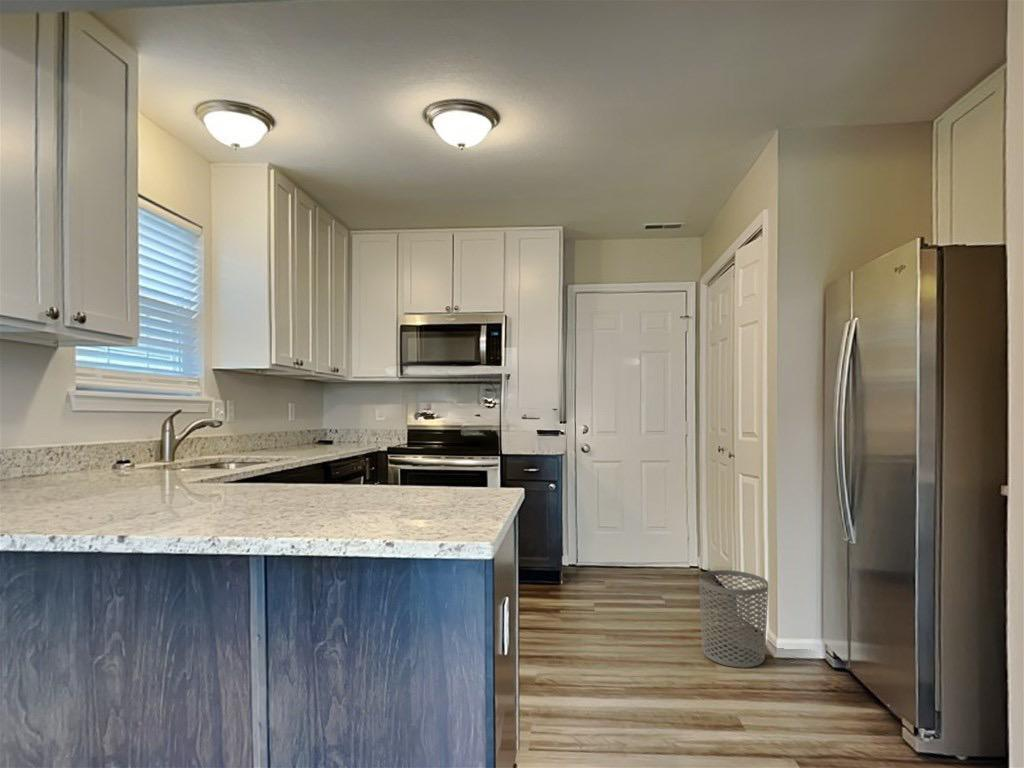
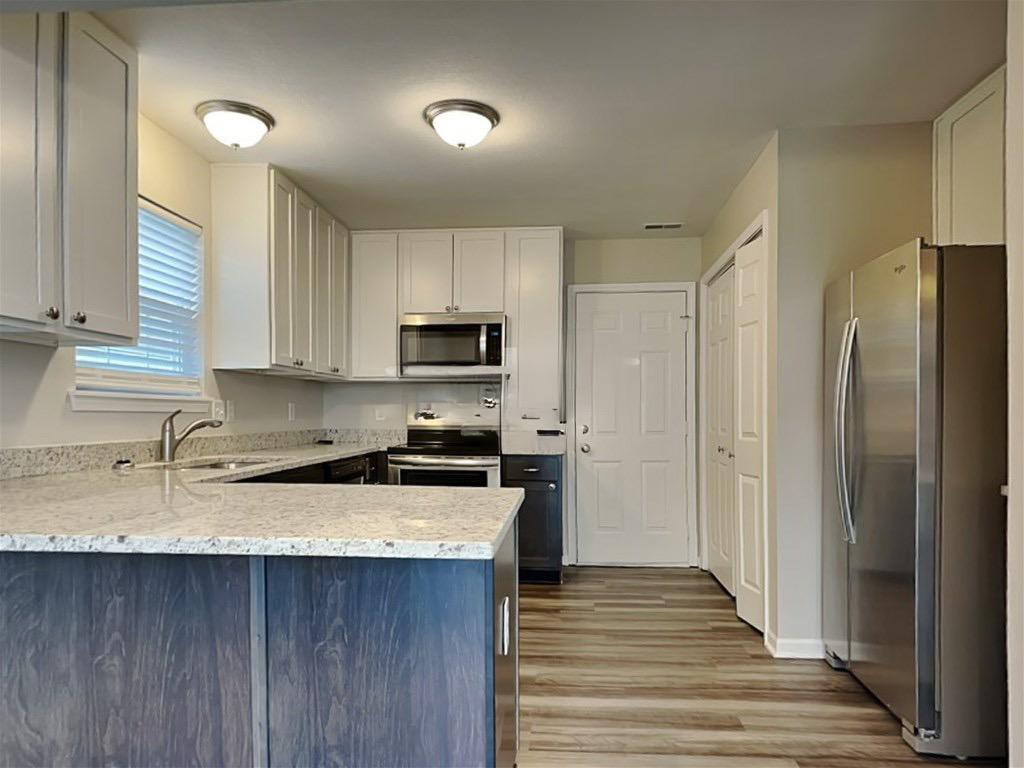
- waste bin (733, 617)
